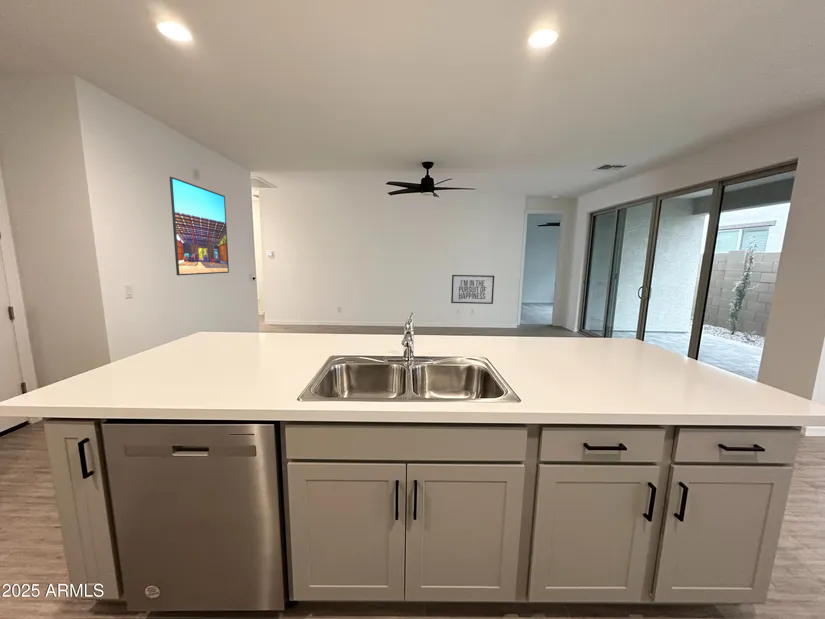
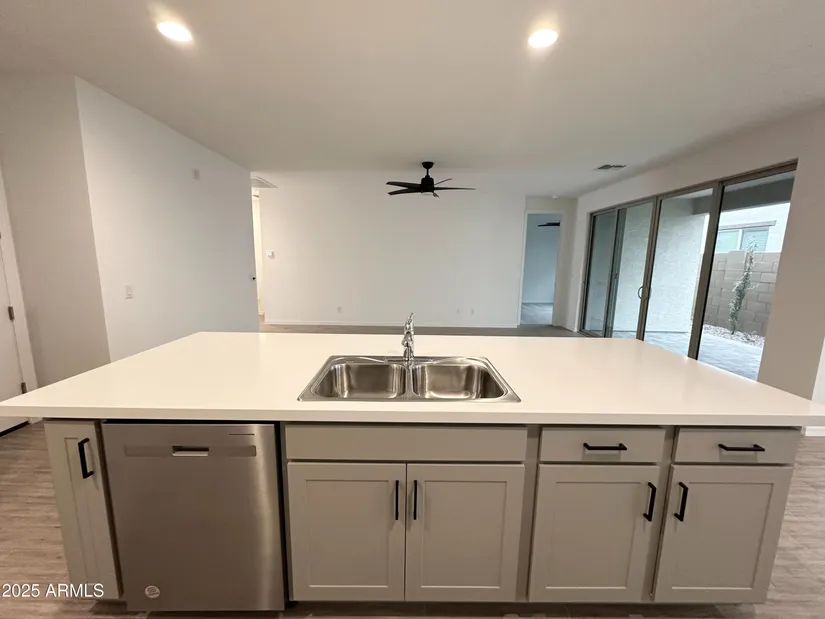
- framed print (203, 231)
- mirror (472, 289)
